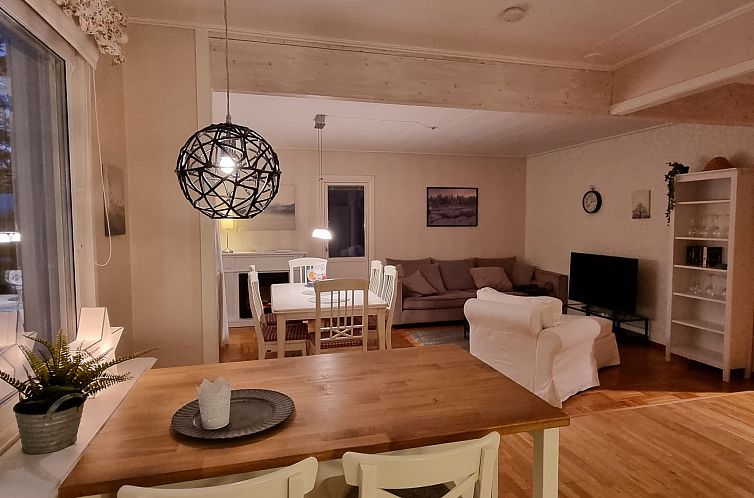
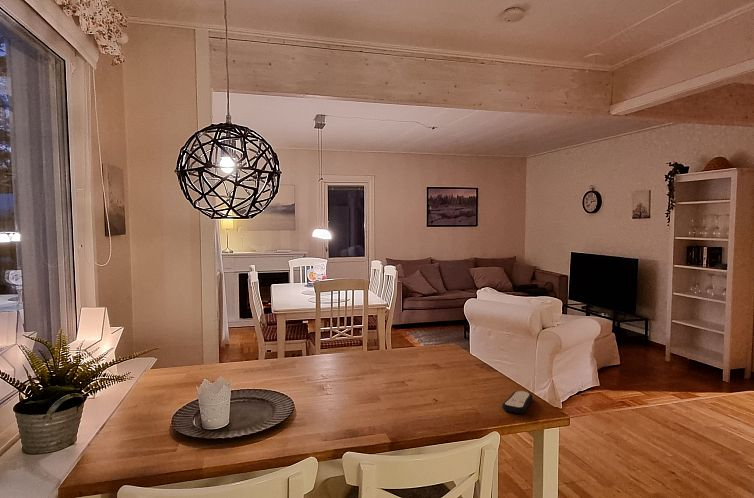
+ remote control (518, 401)
